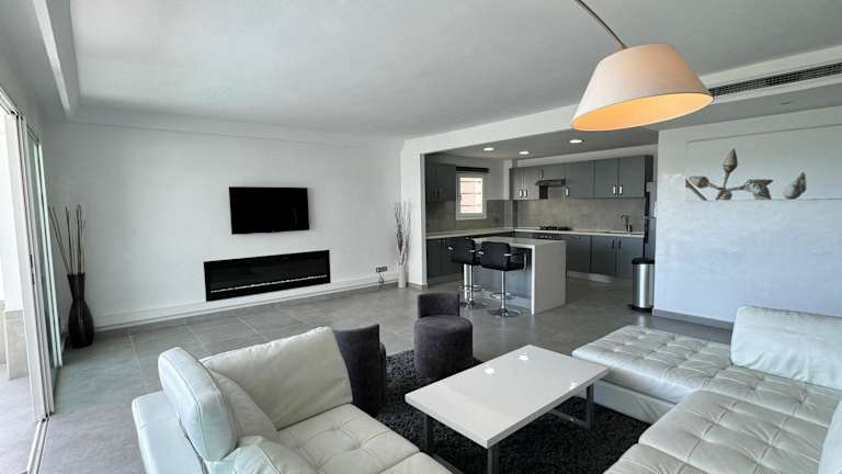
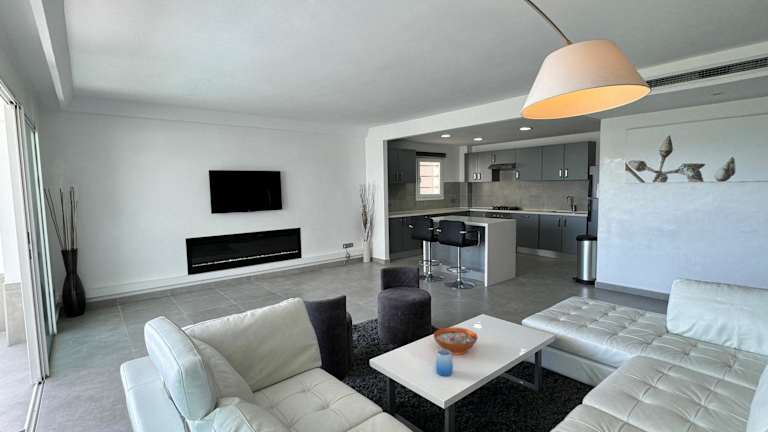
+ cup (444, 362)
+ decorative bowl (455, 342)
